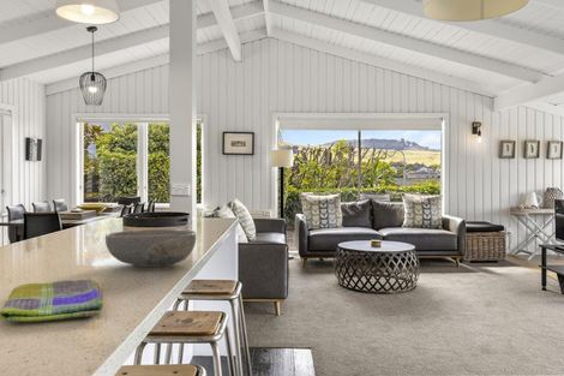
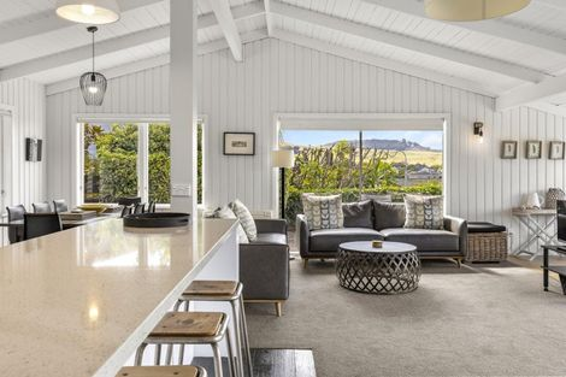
- dish towel (54, 298)
- bowl (151, 247)
